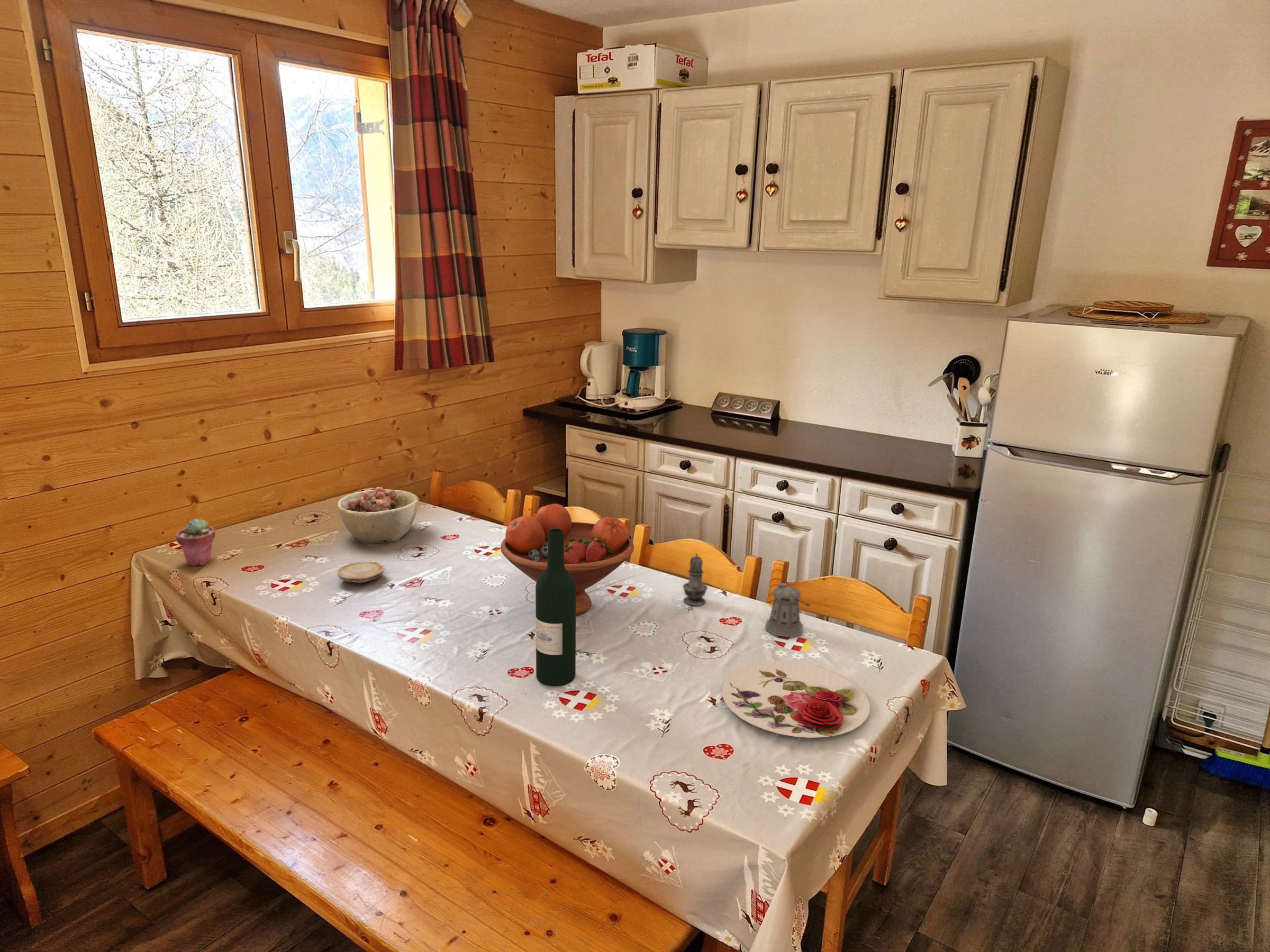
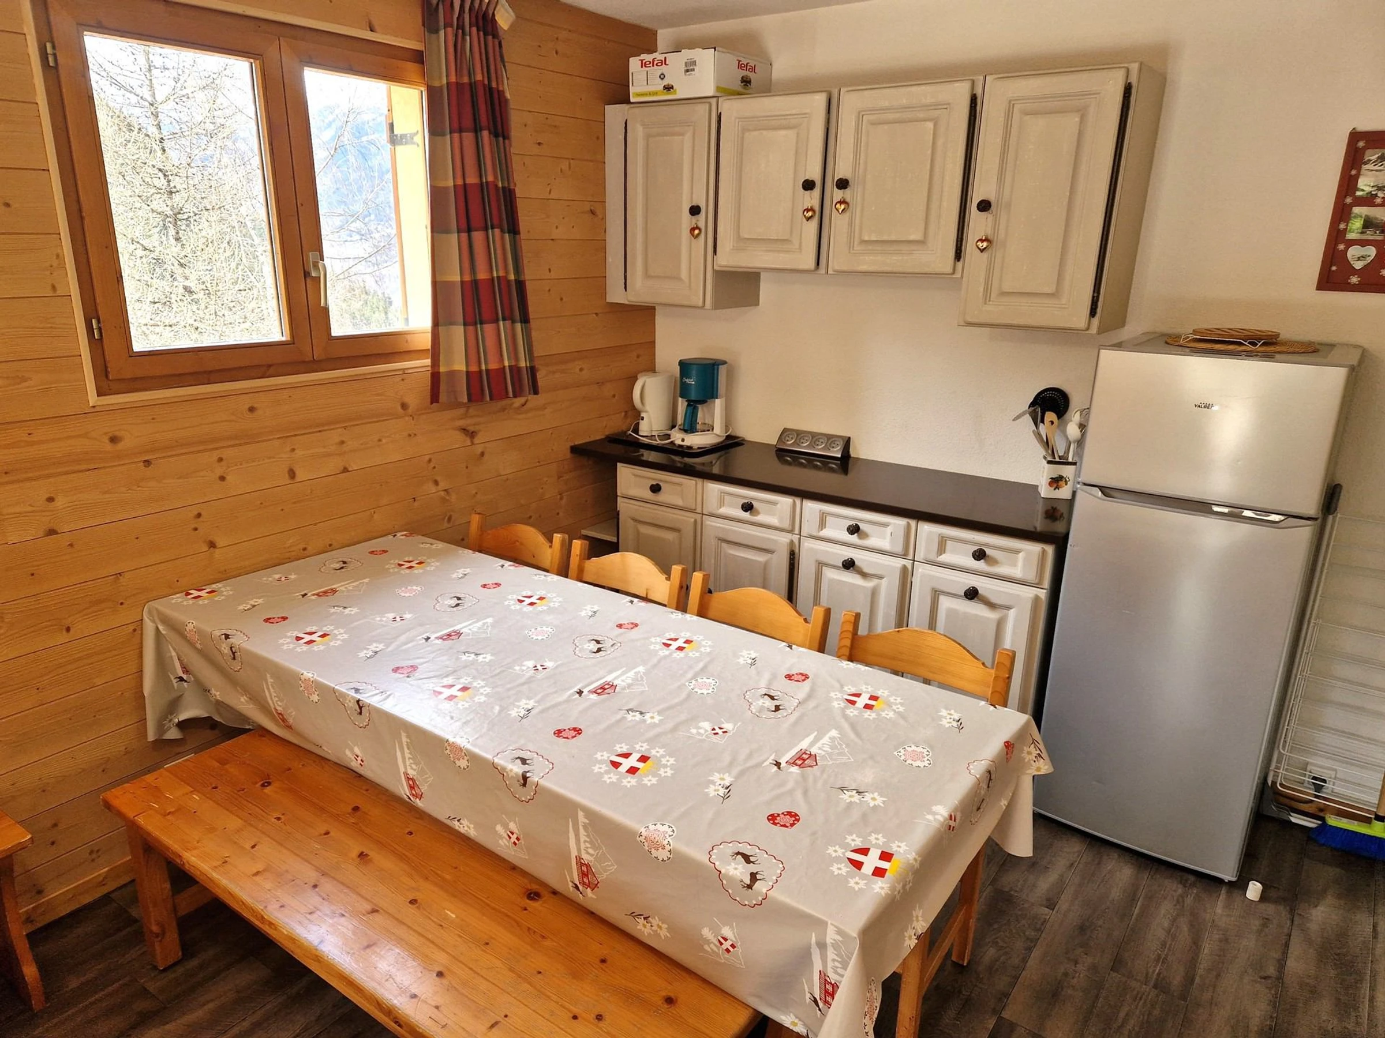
- wood slice (361, 573)
- bowl (379, 511)
- salt shaker (695, 577)
- potted succulent (196, 540)
- fruit bowl (567, 563)
- pepper shaker (787, 609)
- wine bottle (556, 606)
- plate (795, 695)
